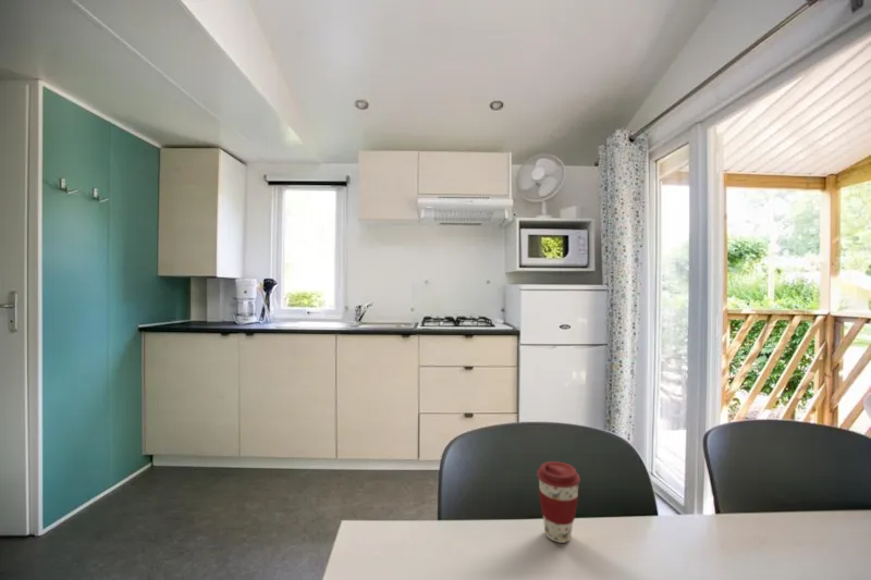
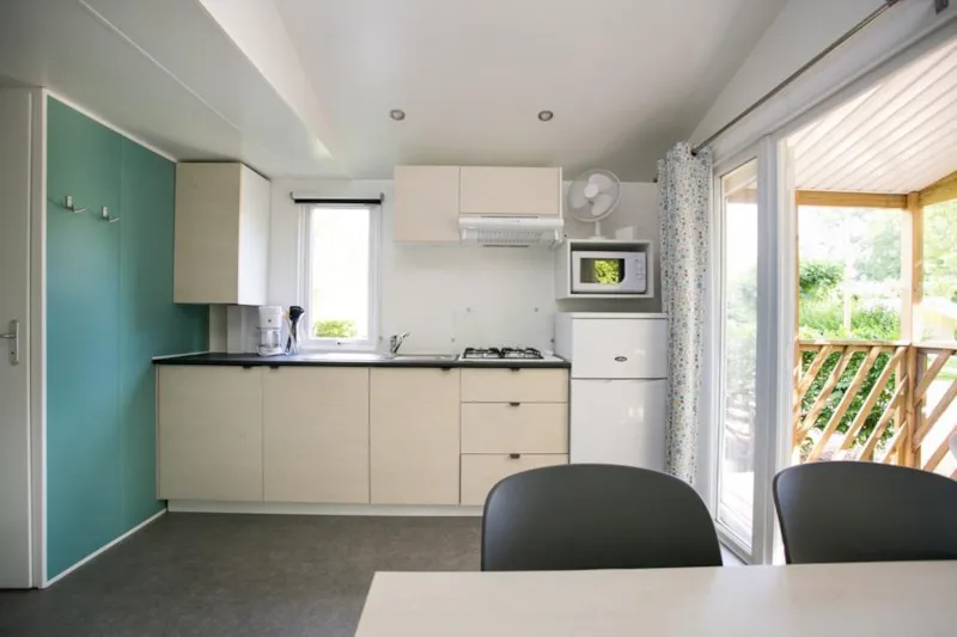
- coffee cup (557, 501)
